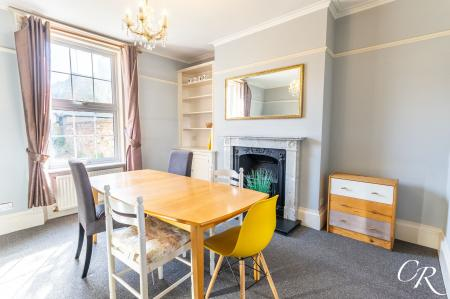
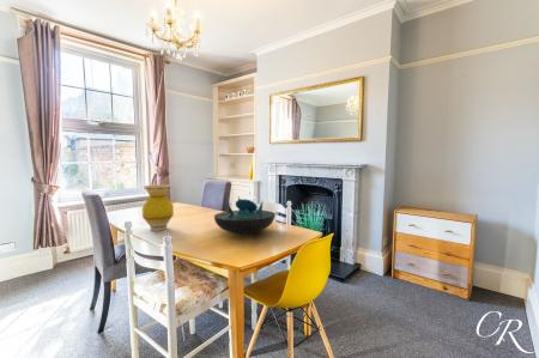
+ vase (158, 207)
+ decorative bowl (244, 214)
